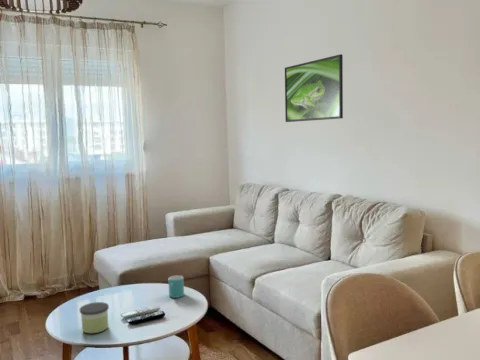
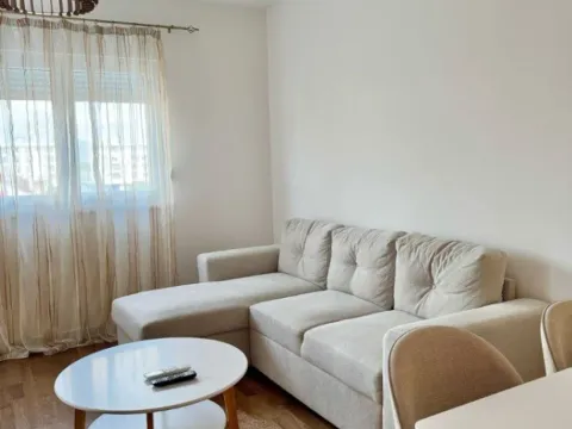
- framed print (311, 91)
- mug (175, 287)
- candle (94, 318)
